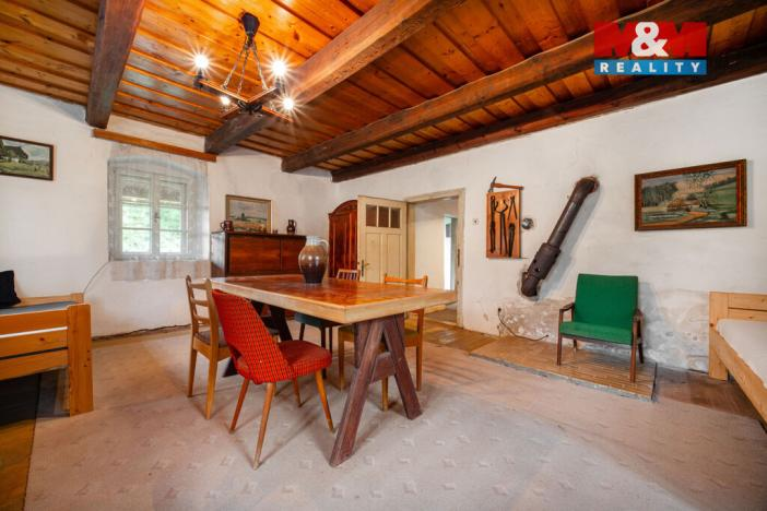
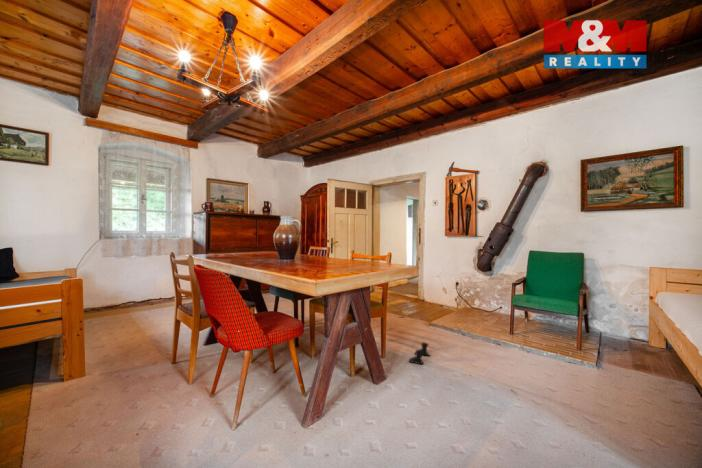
+ boots (419, 352)
